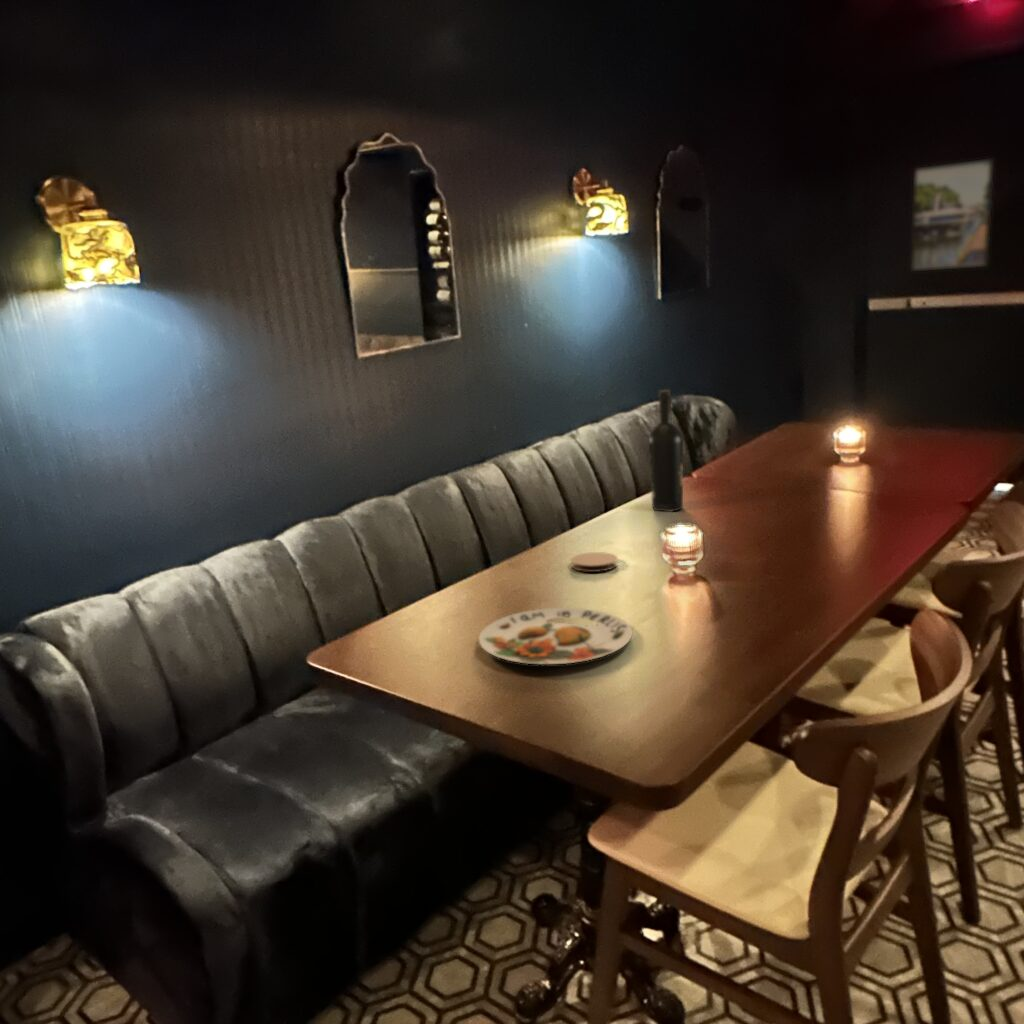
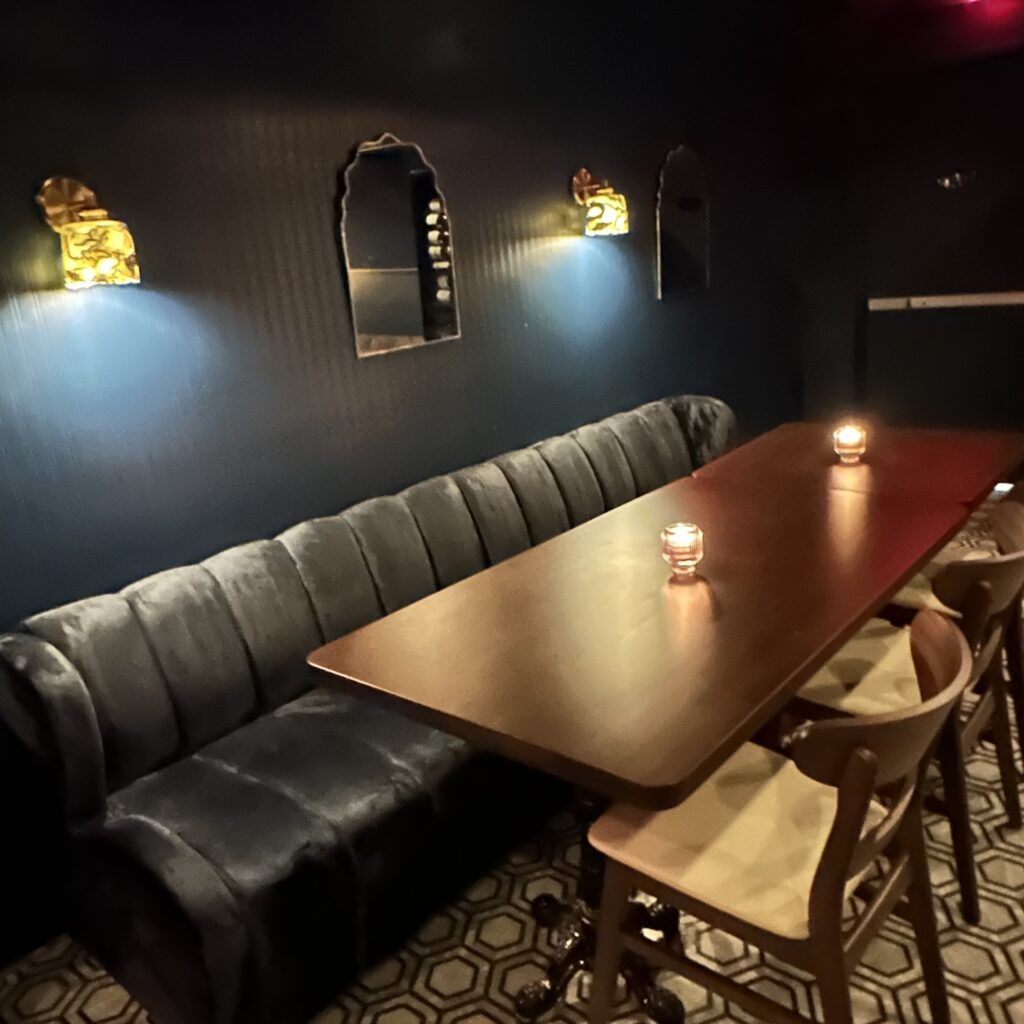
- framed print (950, 216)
- wine bottle (666, 450)
- coaster (594, 561)
- plate (555, 636)
